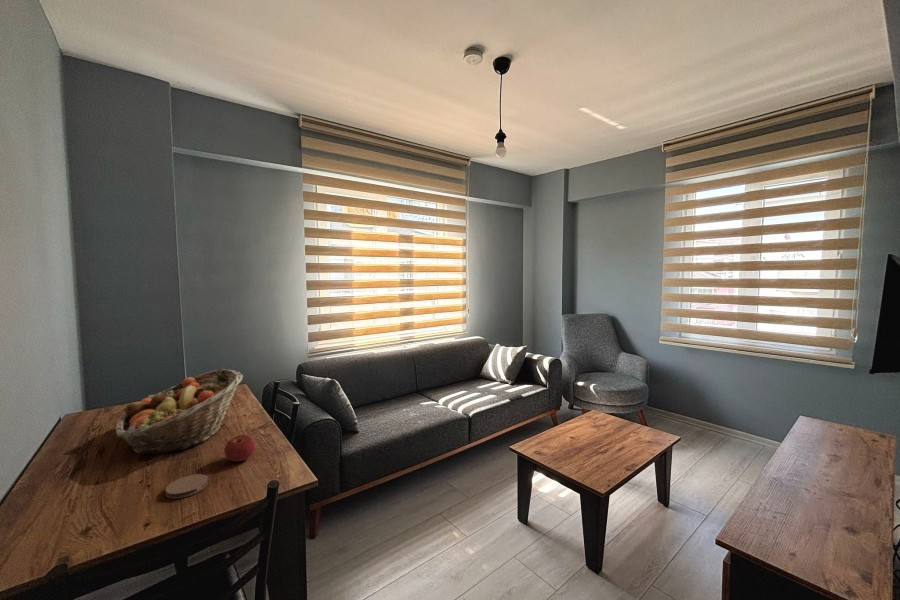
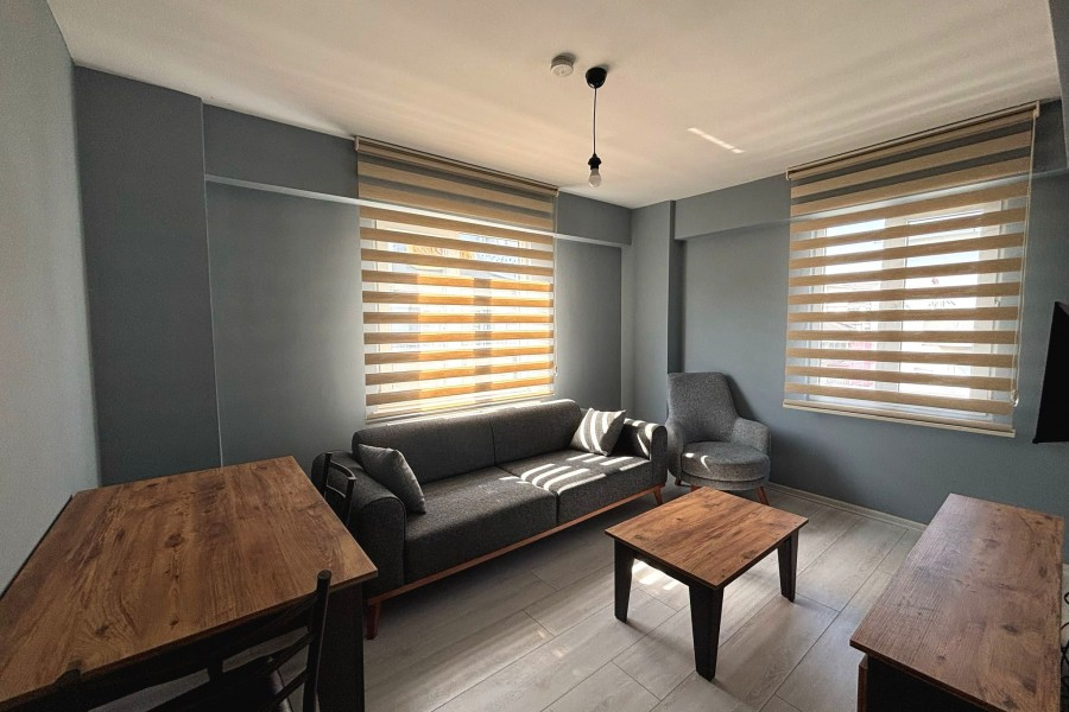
- coaster (187, 485)
- apple (240, 447)
- fruit basket (184, 407)
